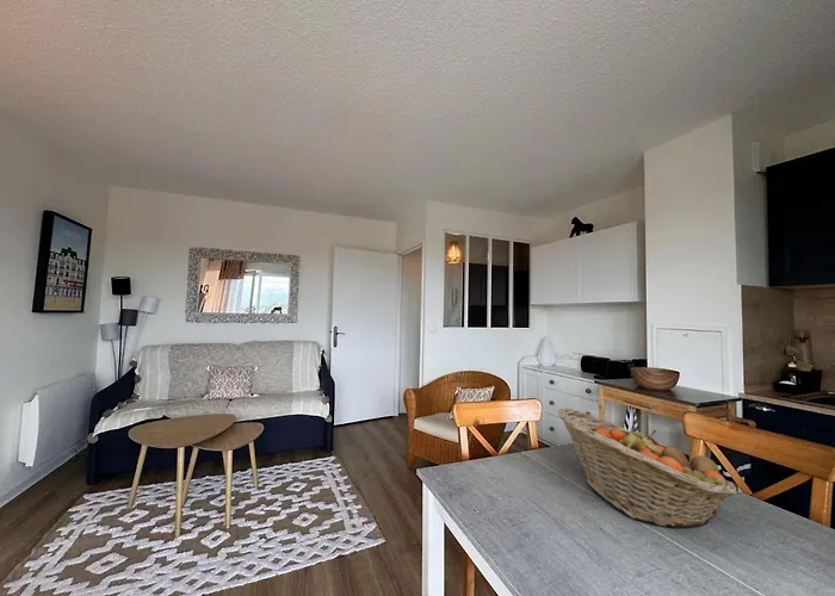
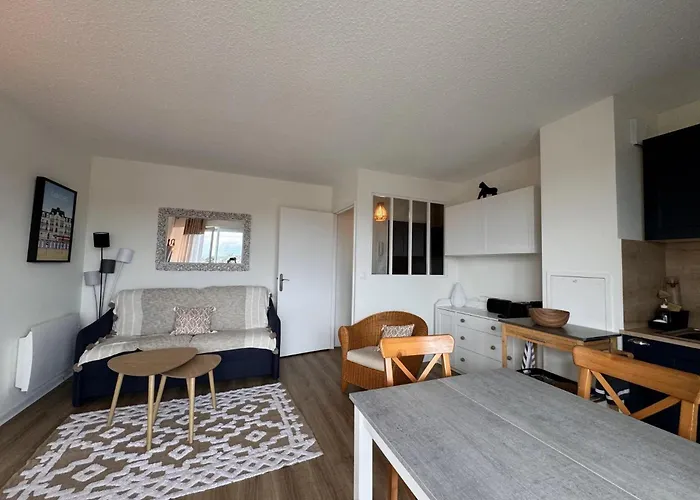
- fruit basket (633, 457)
